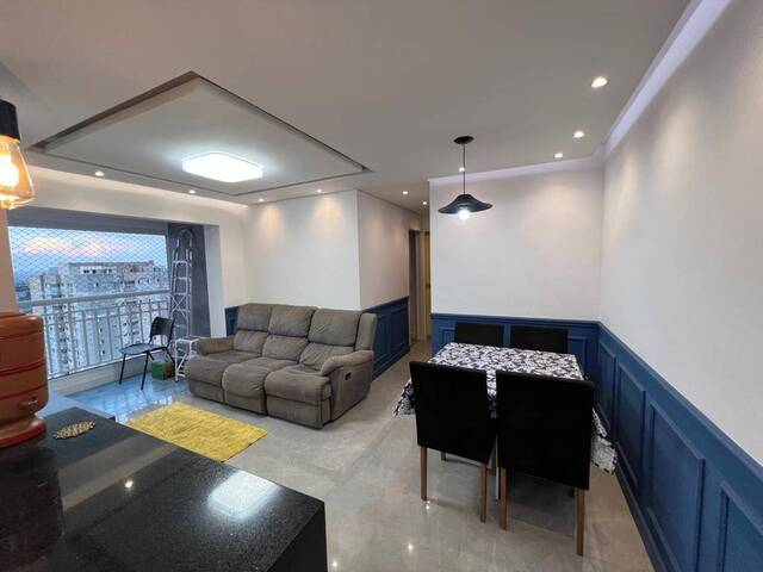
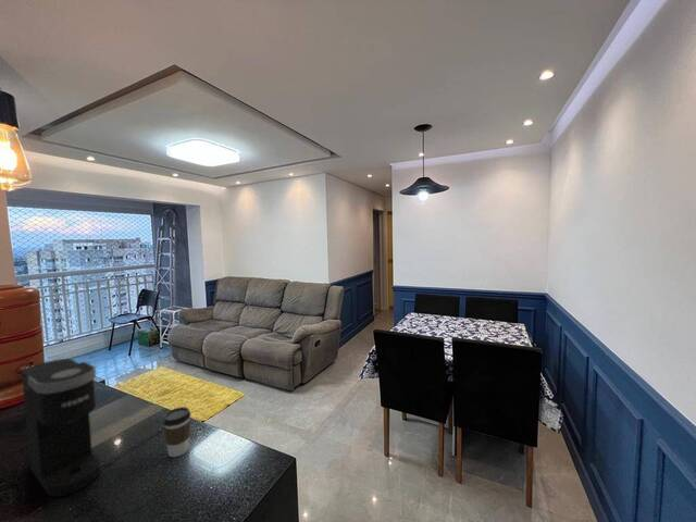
+ coffee cup (177, 432)
+ coffee maker (61, 419)
